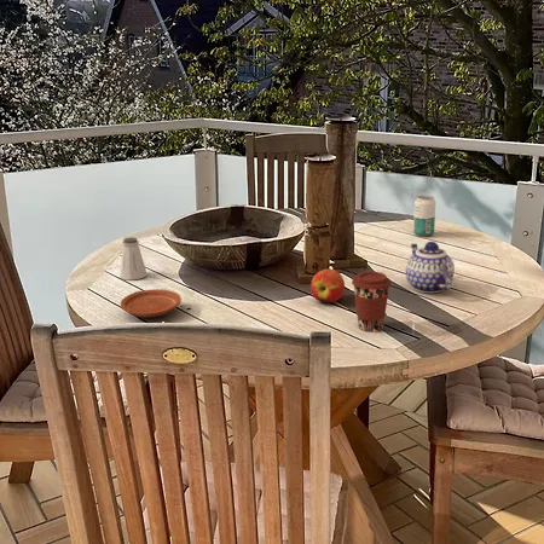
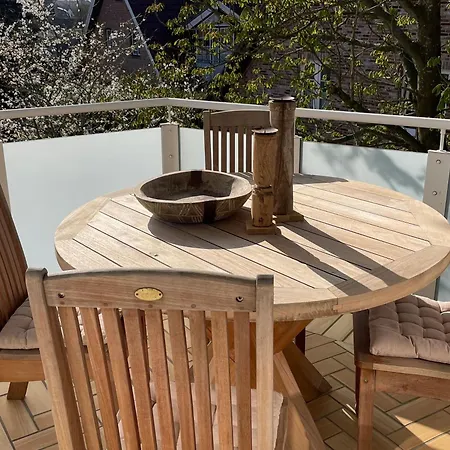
- saltshaker (132, 257)
- coffee cup (370, 302)
- teapot (429, 265)
- plate (151, 306)
- beverage can (424, 215)
- apple (328, 285)
